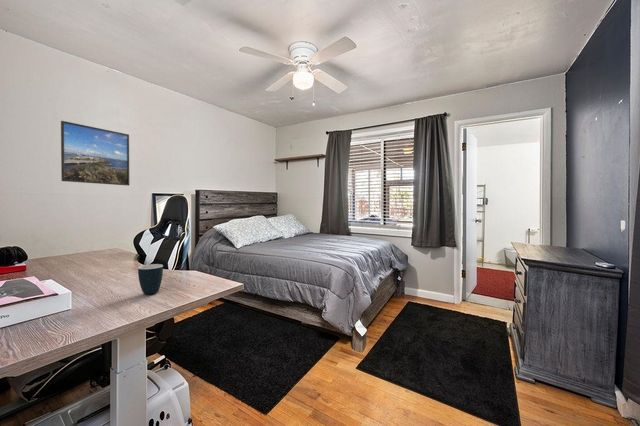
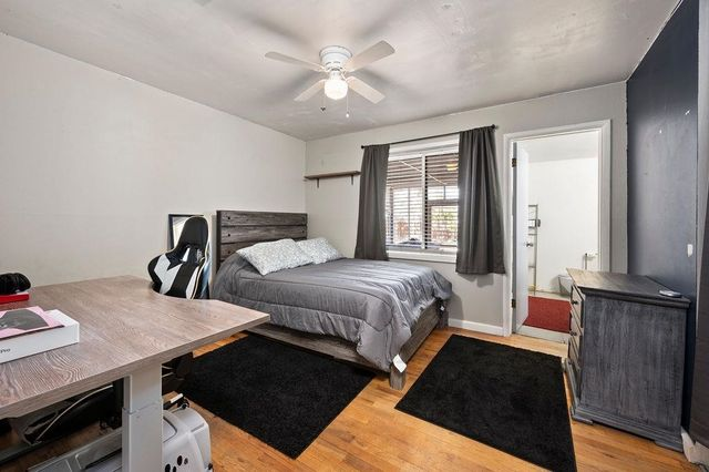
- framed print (98, 155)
- mug (153, 278)
